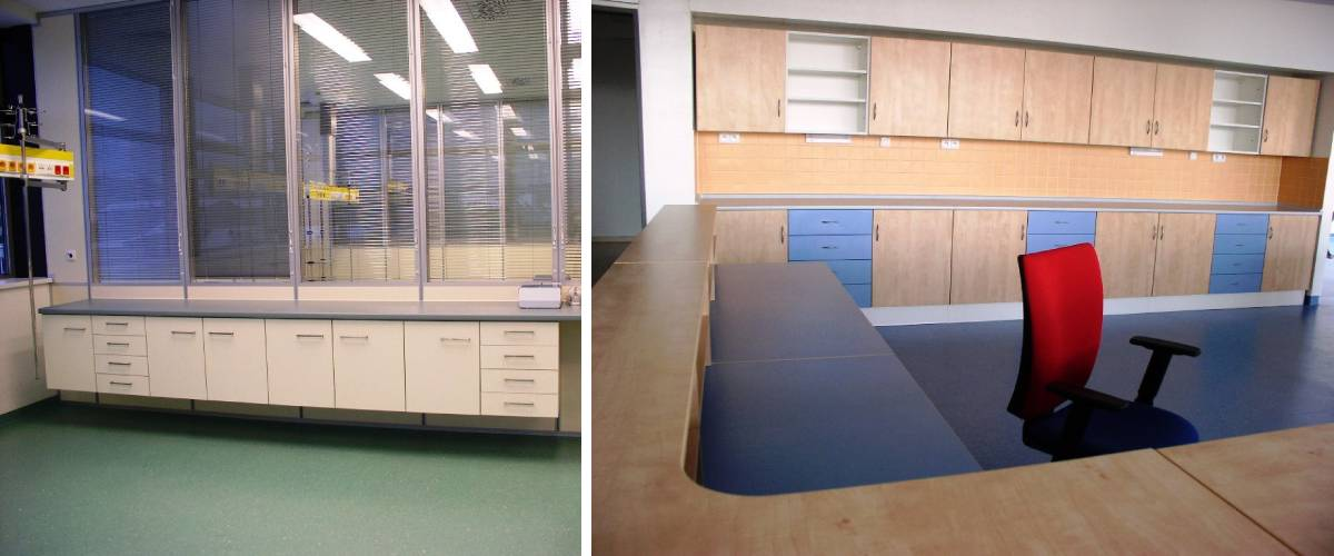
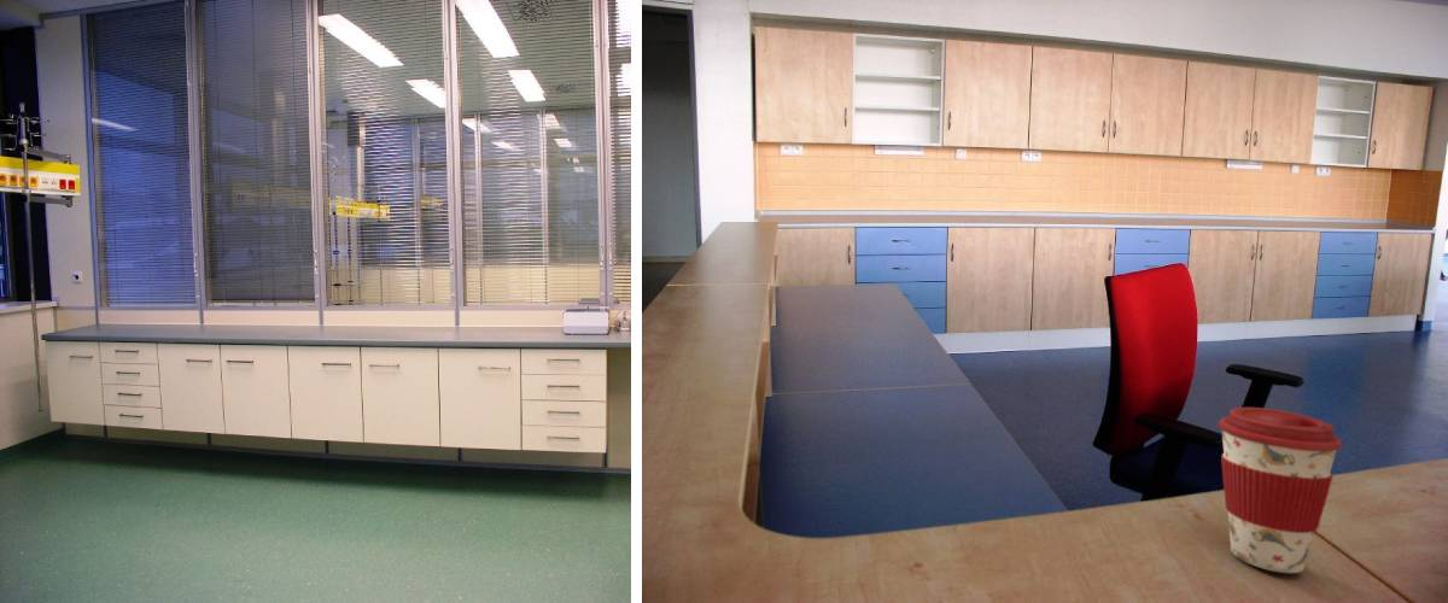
+ coffee cup (1272, 488)
